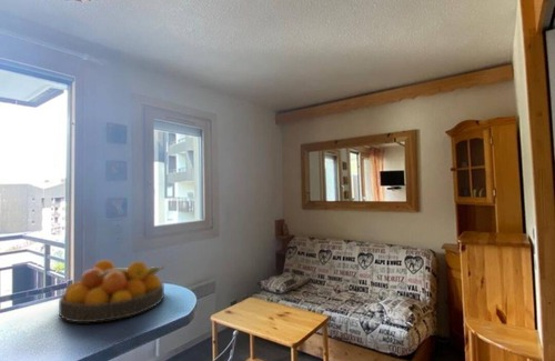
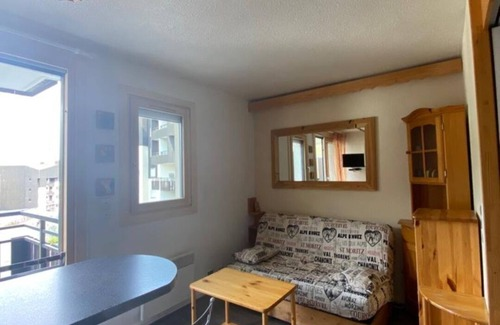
- fruit bowl (114, 283)
